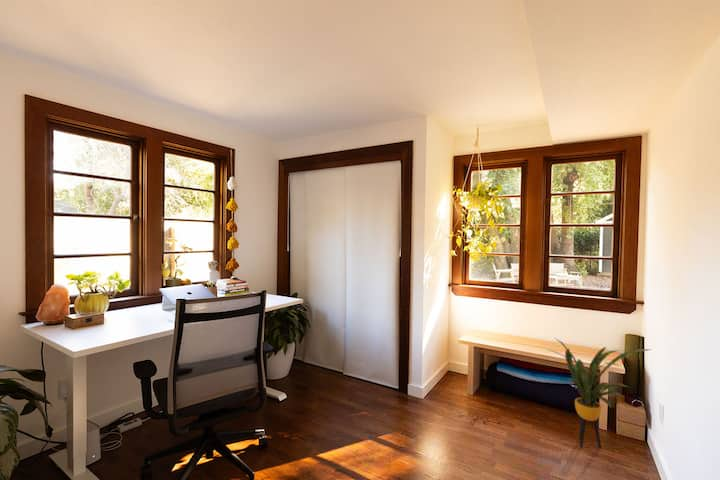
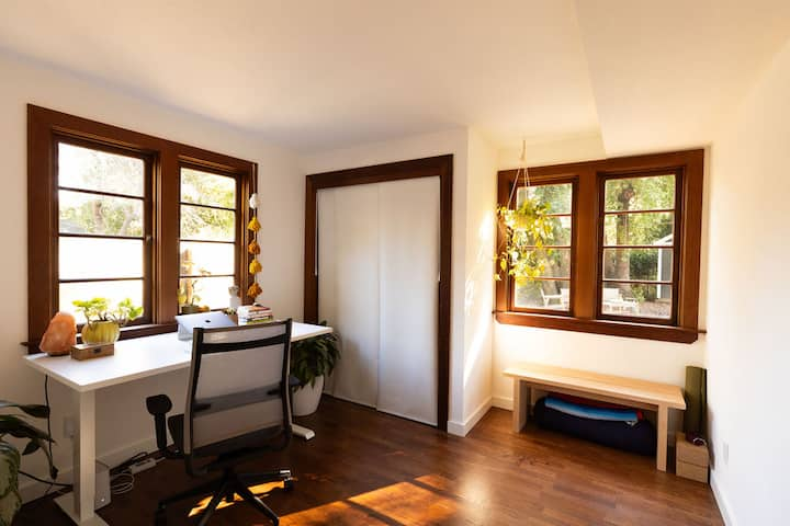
- house plant (593, 394)
